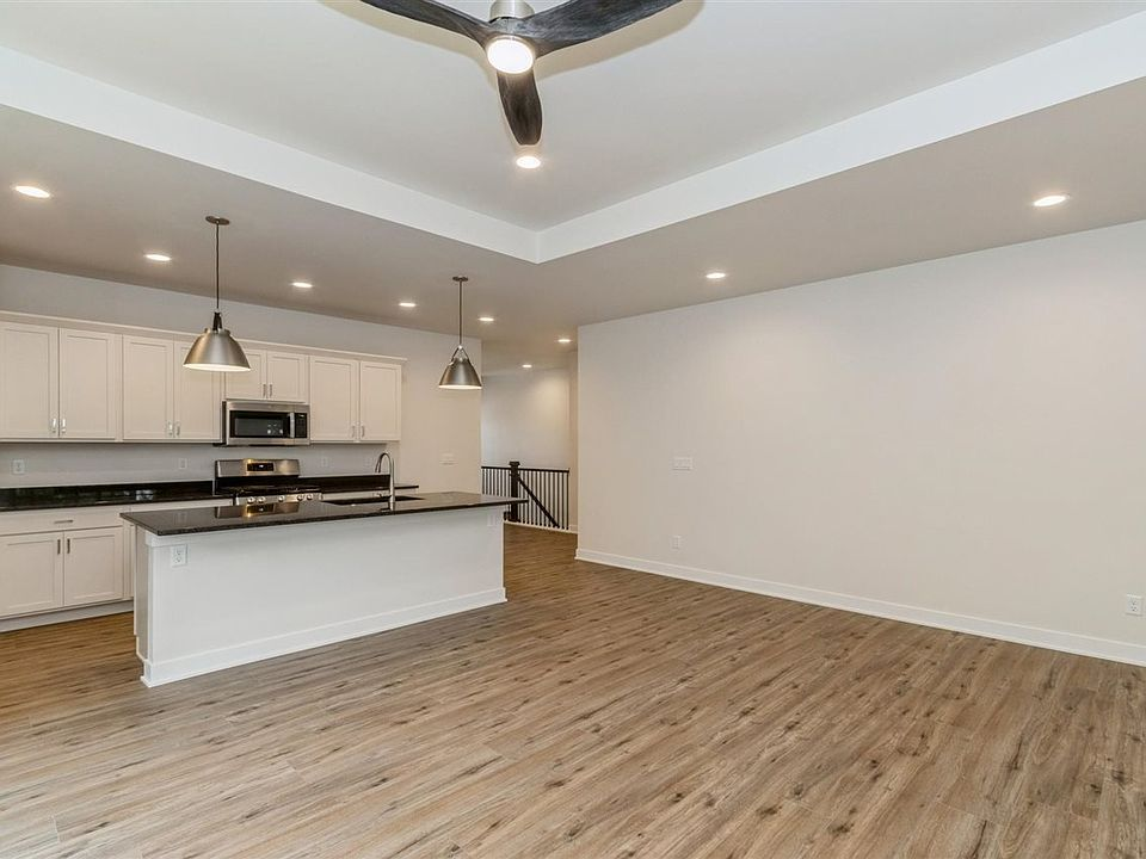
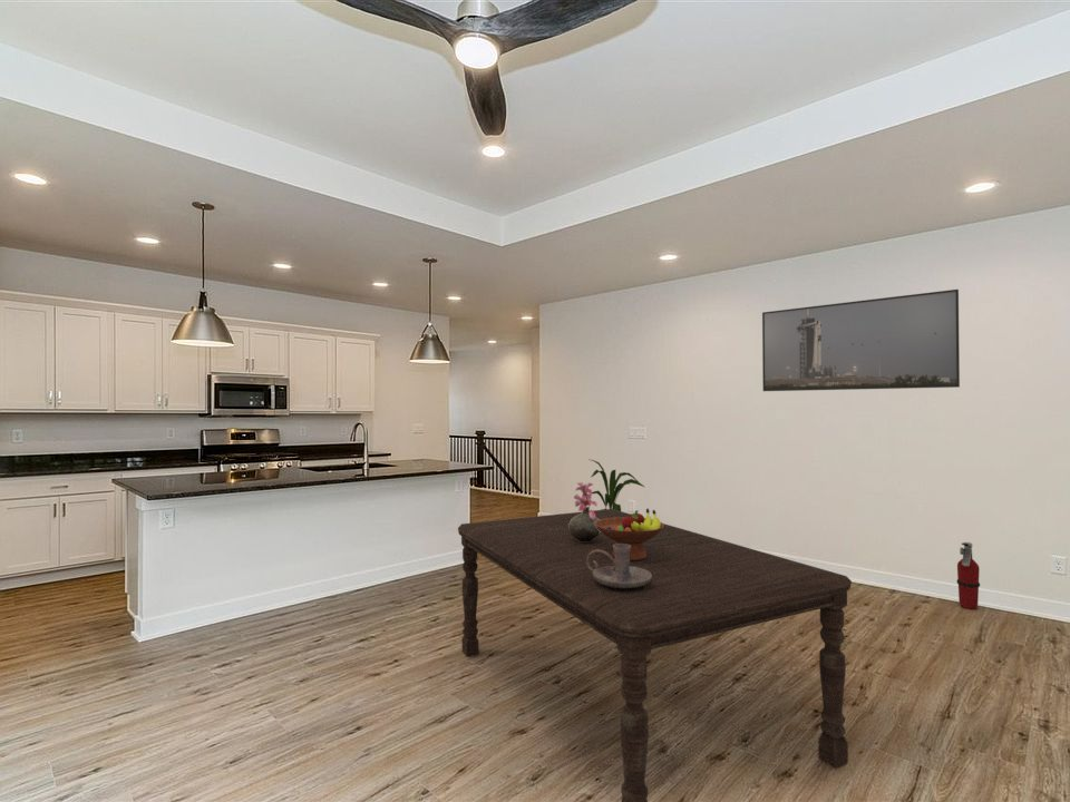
+ house plant (615, 501)
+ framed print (849, 345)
+ vase (585, 511)
+ dining table (619, 619)
+ fruit bowl (629, 532)
+ fire extinguisher (967, 574)
+ candle holder (615, 563)
